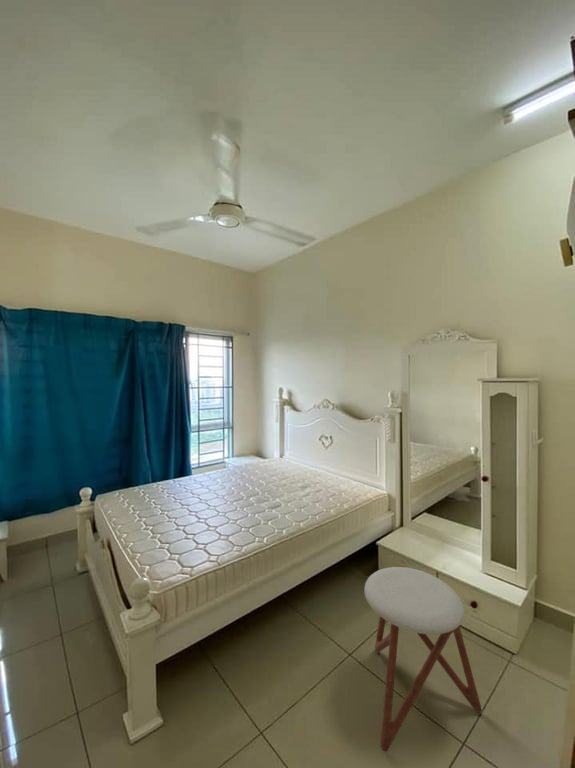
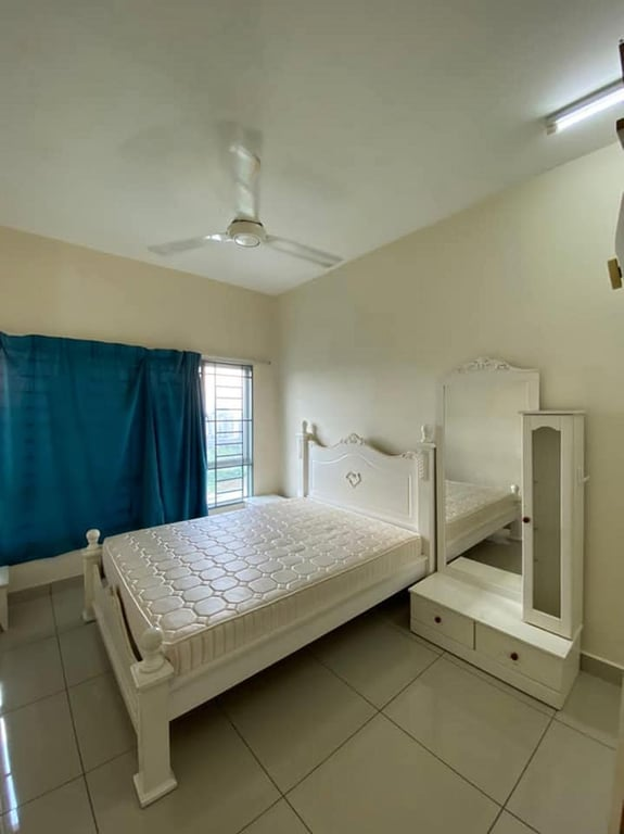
- stool (408, 630)
